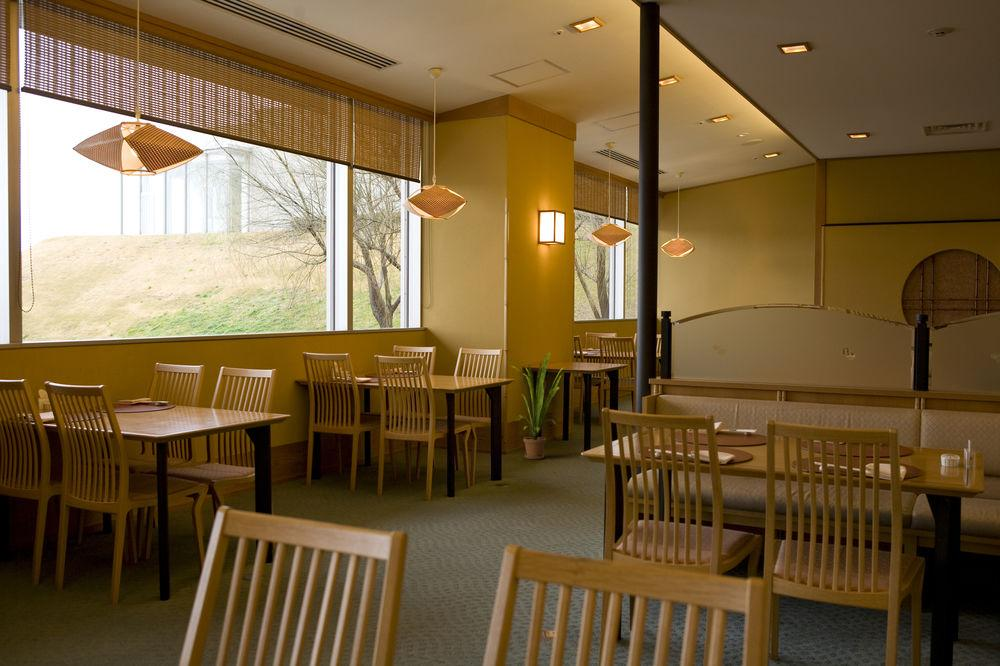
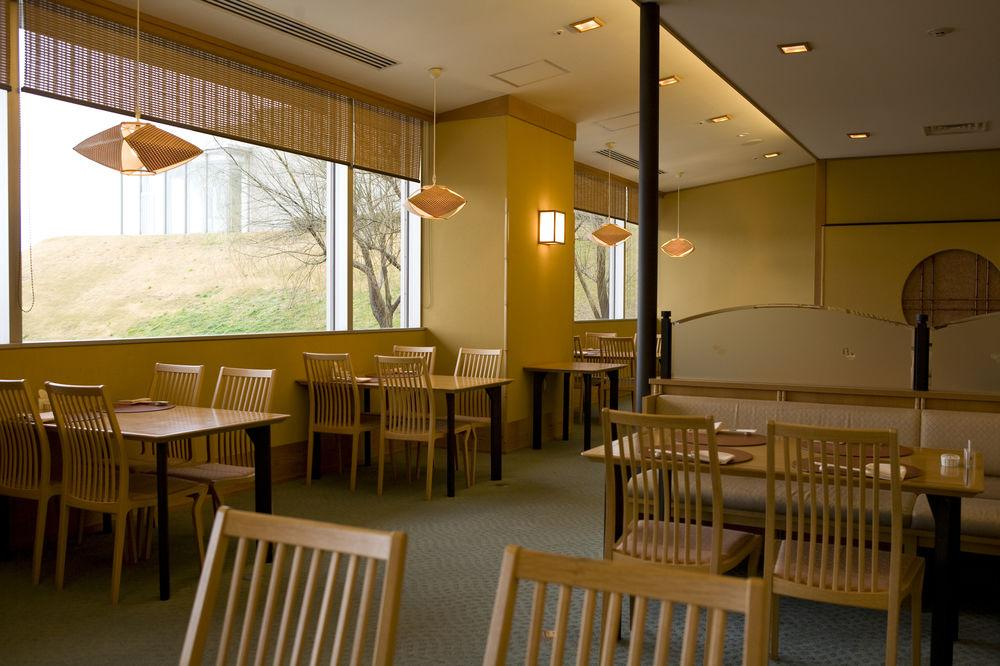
- house plant (535, 404)
